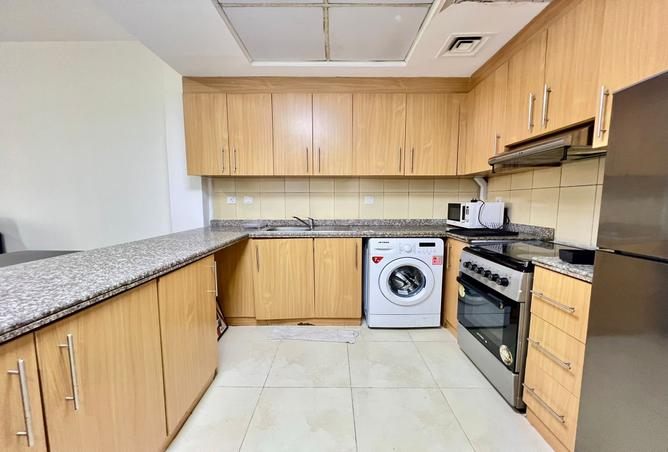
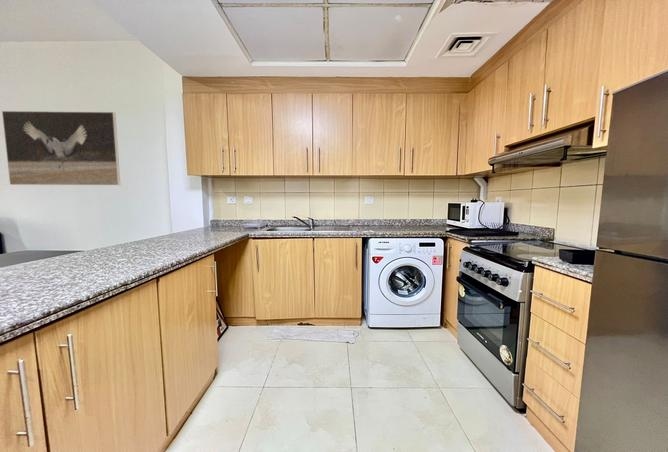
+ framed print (62, 148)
